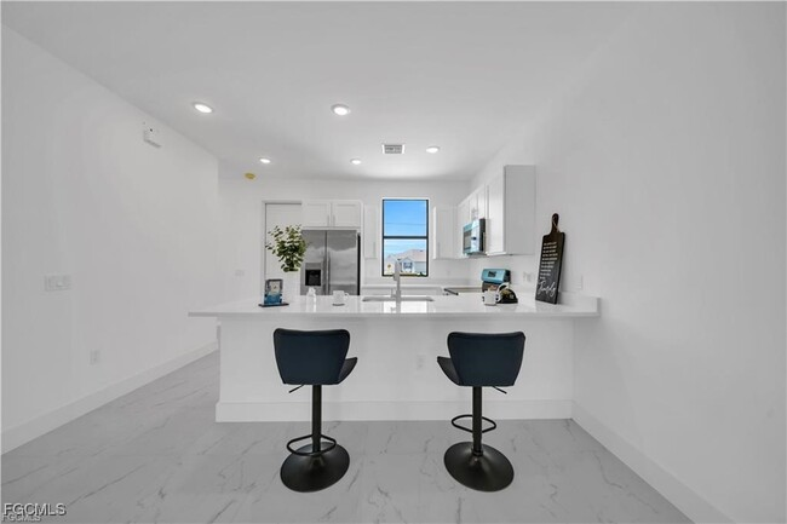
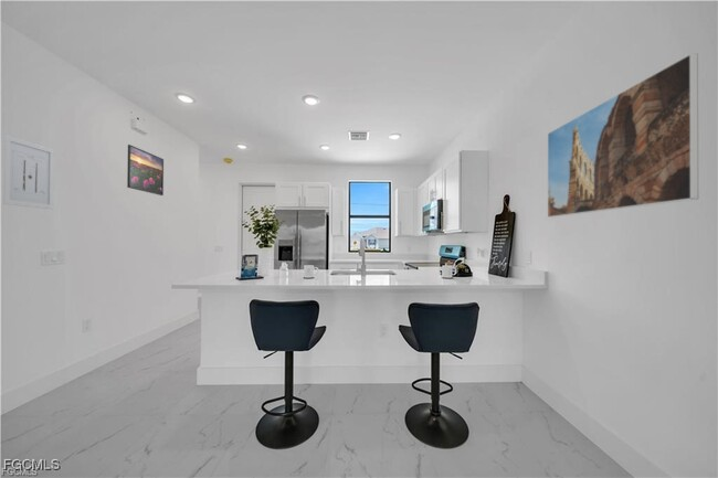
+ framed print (602, 157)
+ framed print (147, 171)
+ wall art (30, 174)
